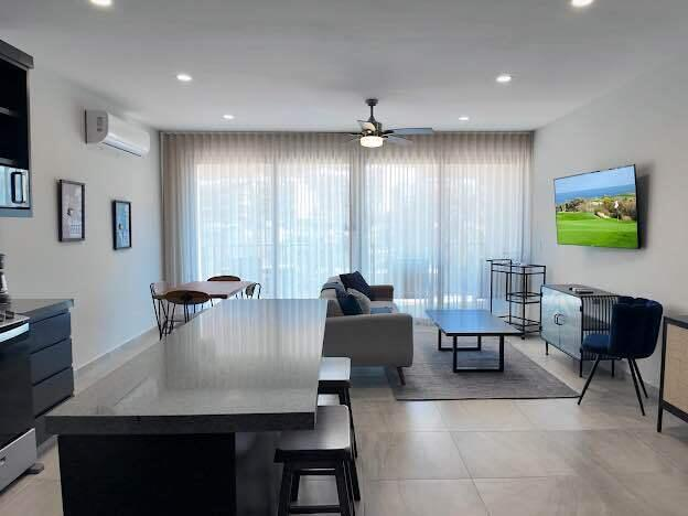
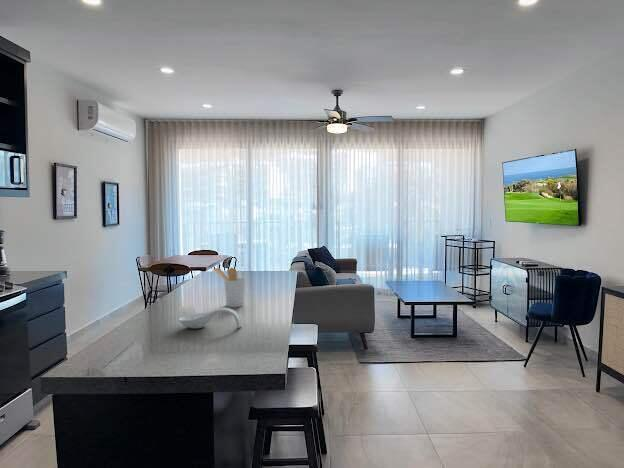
+ utensil holder (229, 286)
+ spoon rest (210, 317)
